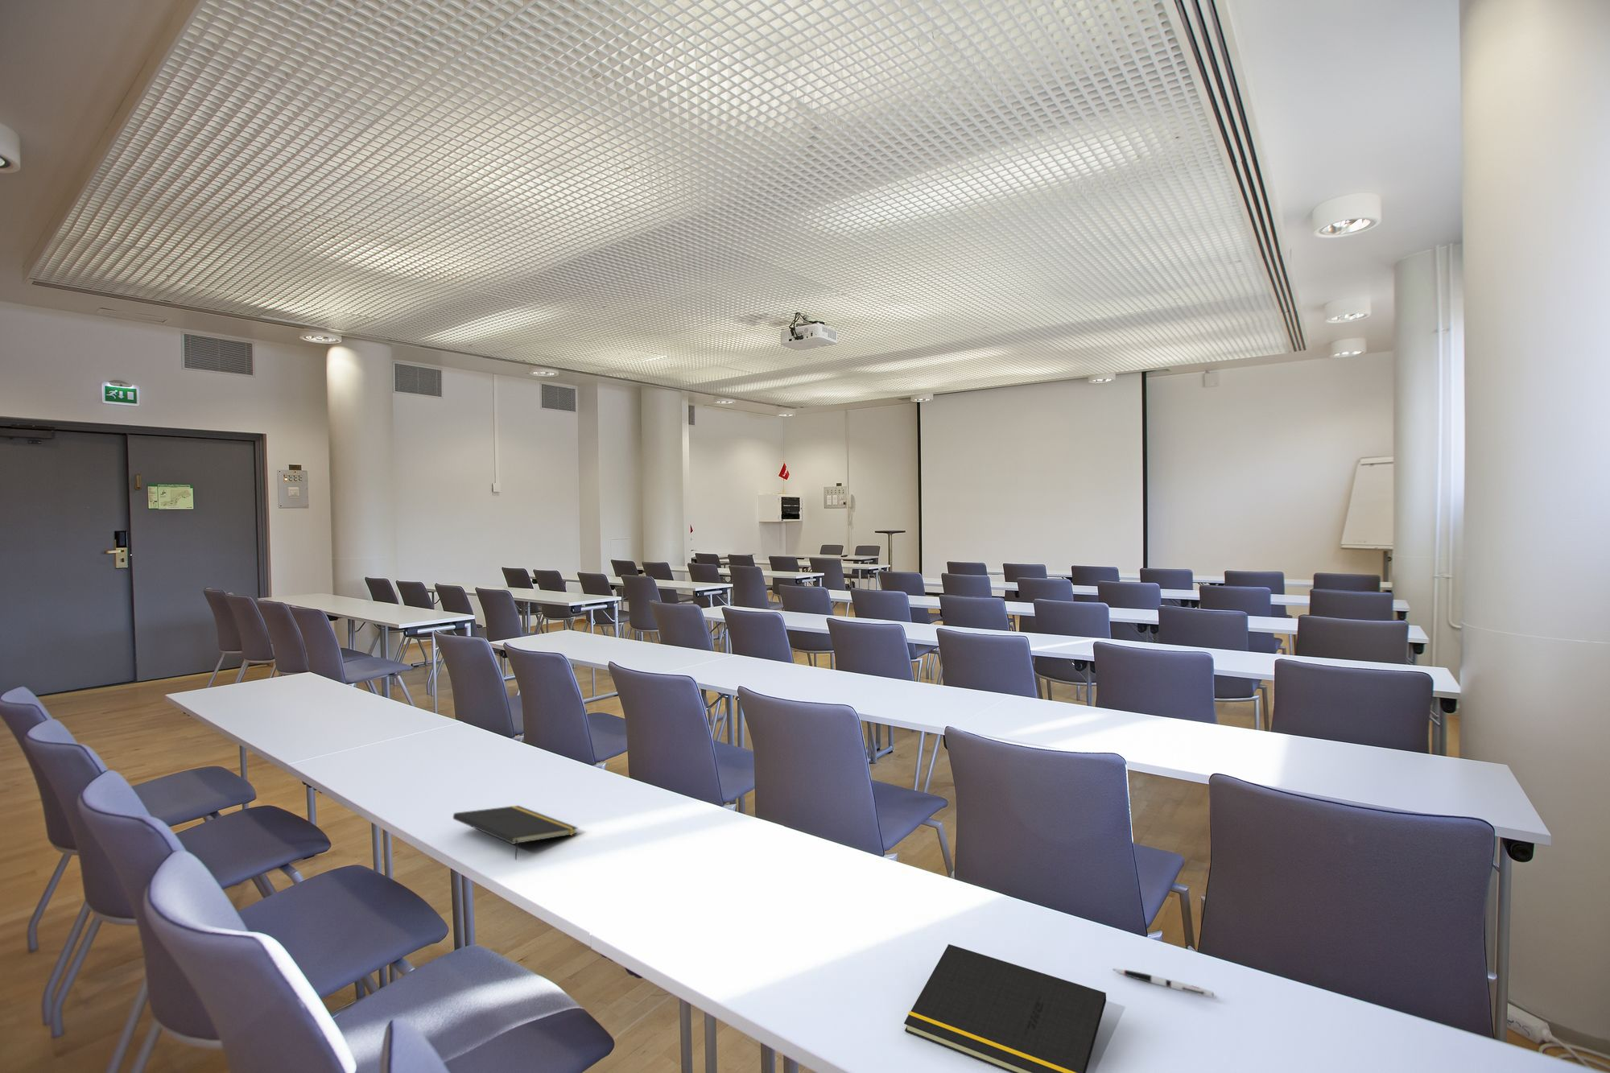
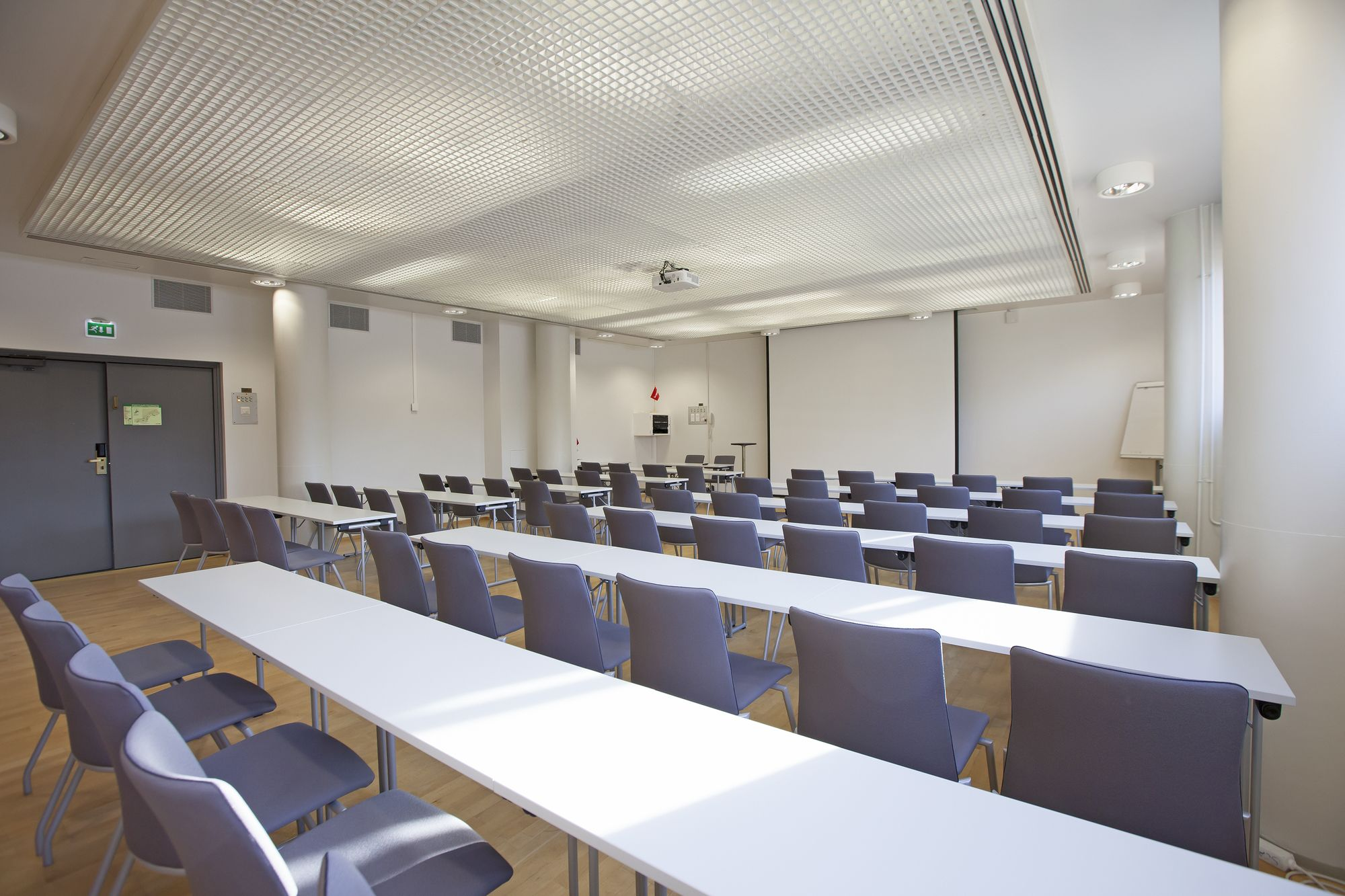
- notepad (515, 824)
- notepad (1006, 1012)
- pen (1161, 981)
